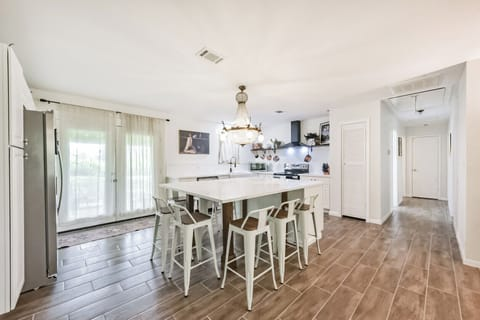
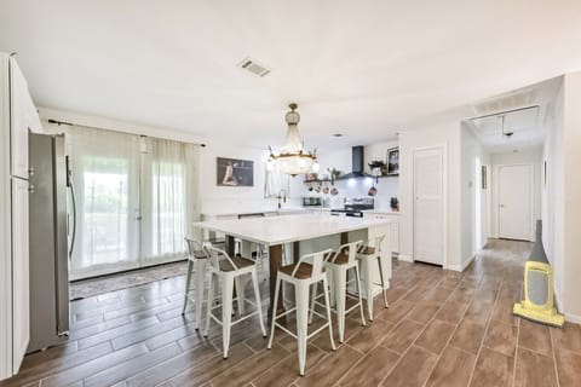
+ vacuum cleaner (537, 268)
